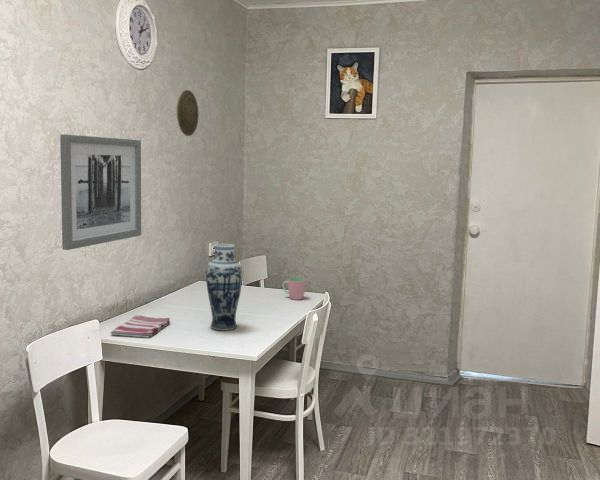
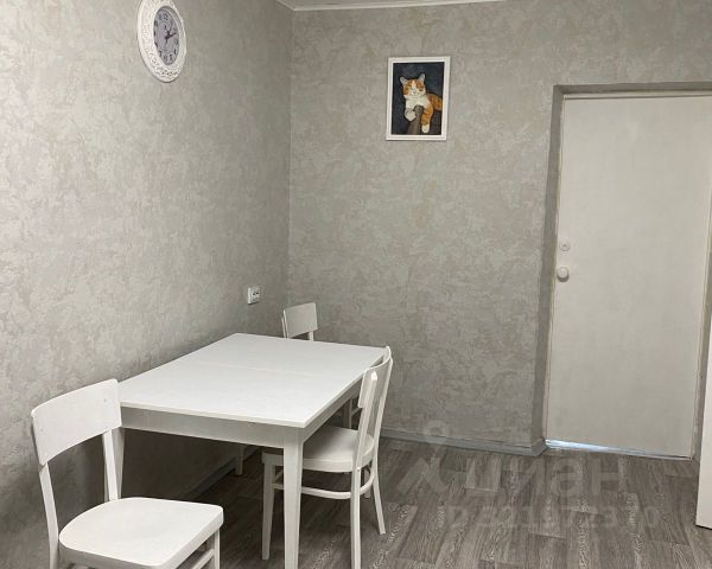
- dish towel (141, 325)
- cup (293, 288)
- decorative plate (189, 113)
- wall art (105, 190)
- vase (224, 286)
